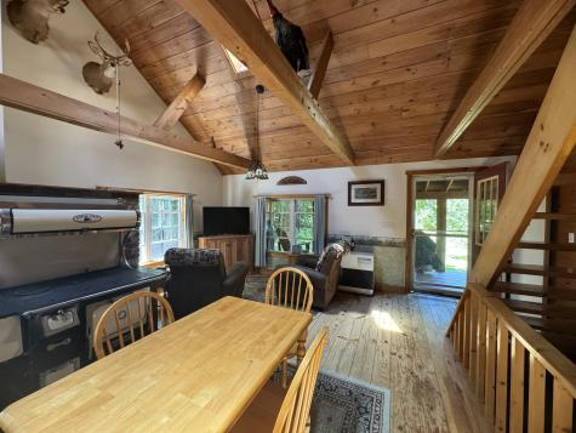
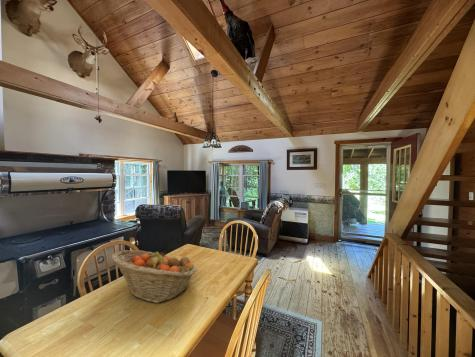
+ fruit basket (155, 268)
